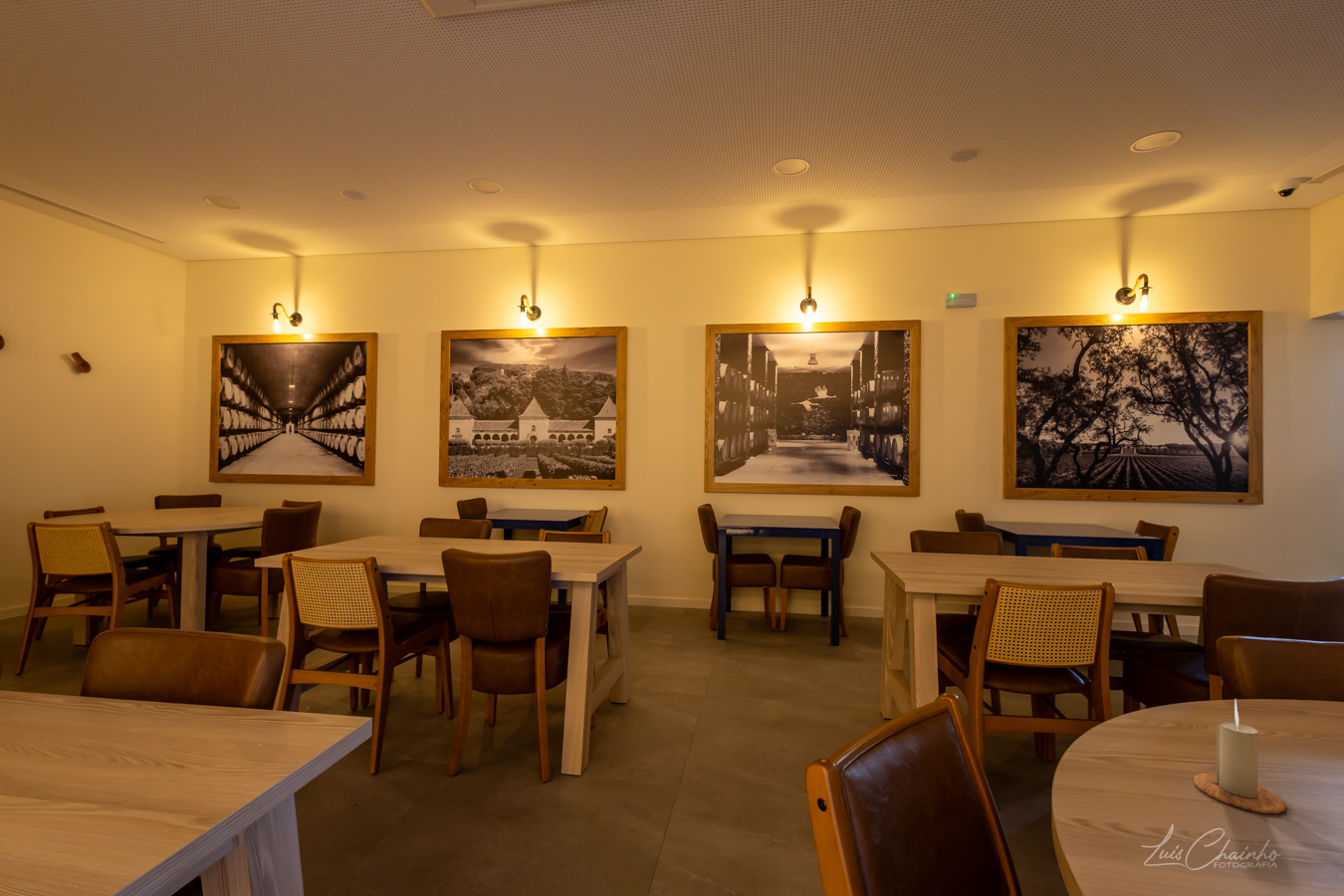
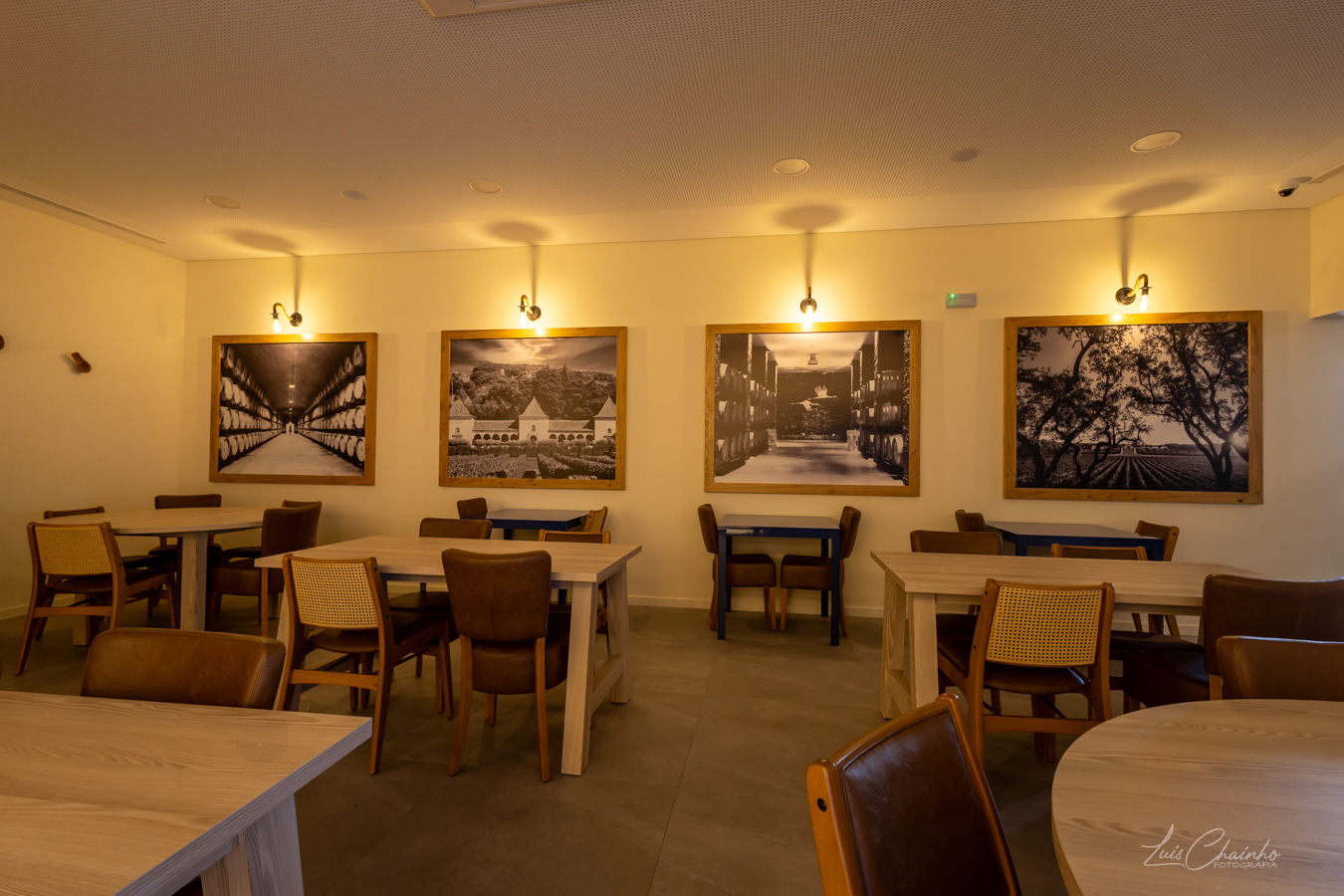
- candle (1237, 746)
